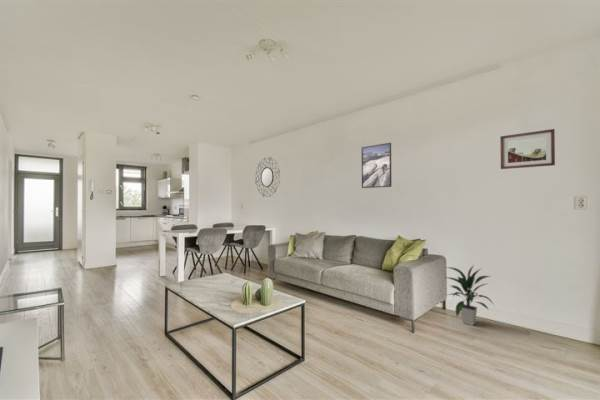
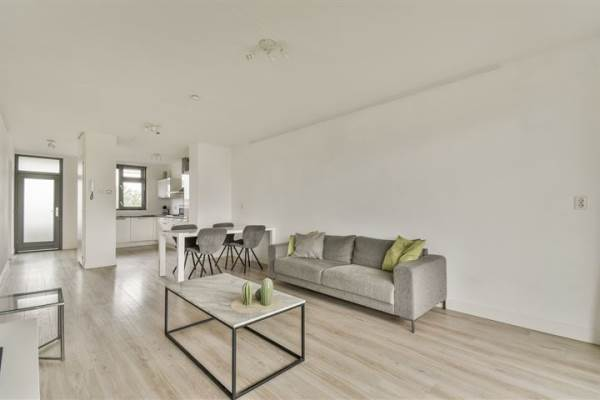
- wall art (526, 150)
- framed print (375, 166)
- home mirror (267, 177)
- indoor plant (466, 293)
